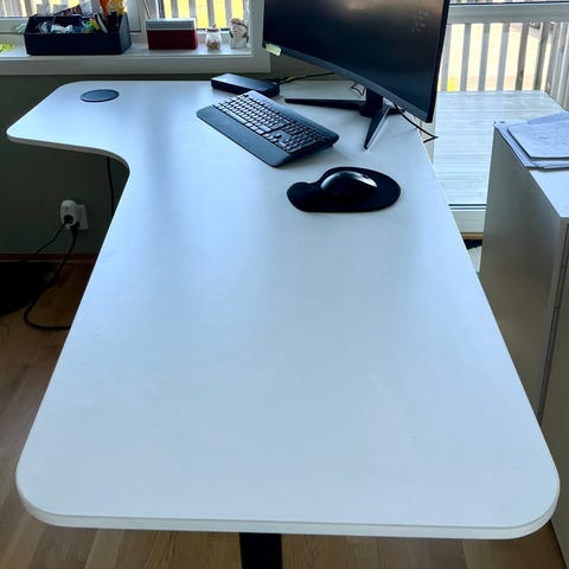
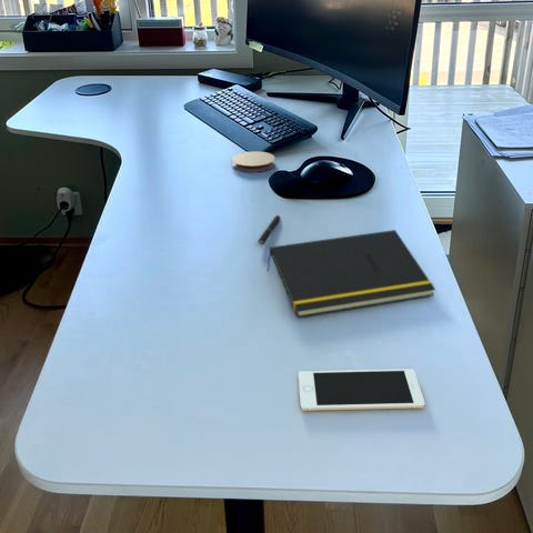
+ coaster (253, 161)
+ cell phone (359, 389)
+ pen (270, 228)
+ notepad (349, 270)
